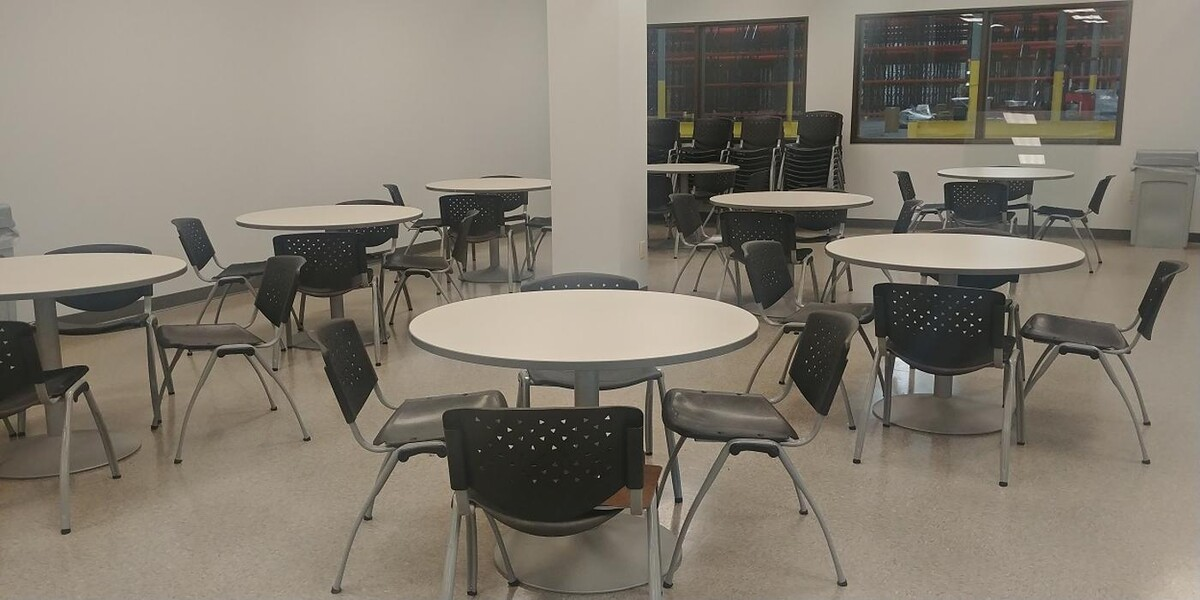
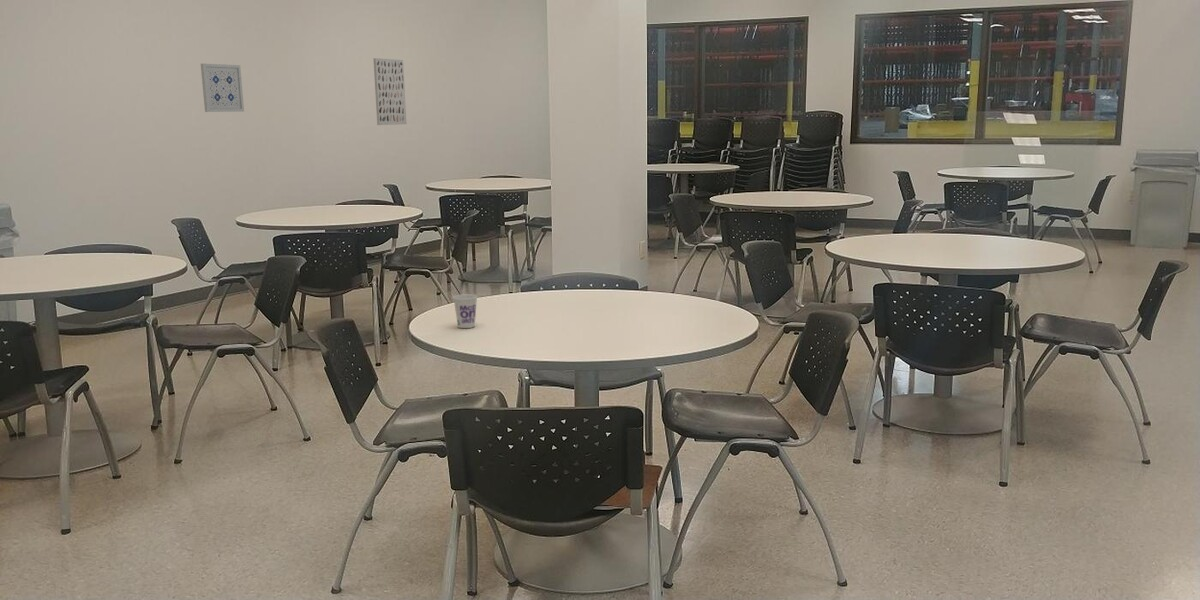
+ cup (465, 311)
+ wall art (222, 88)
+ wall art (390, 92)
